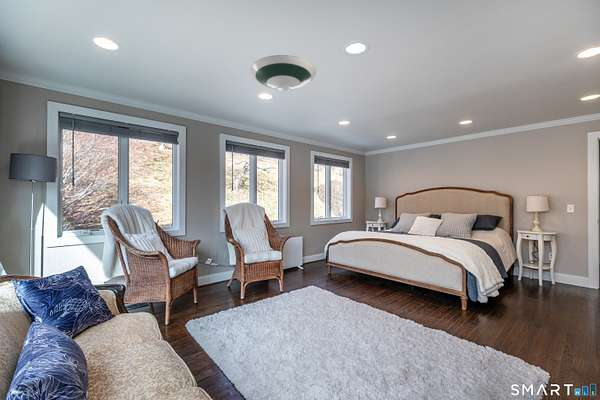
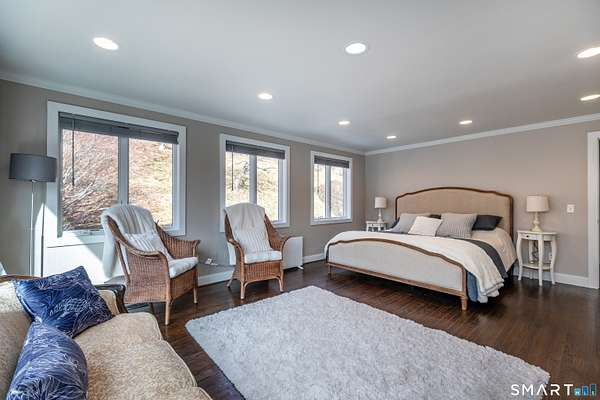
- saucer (283, 80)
